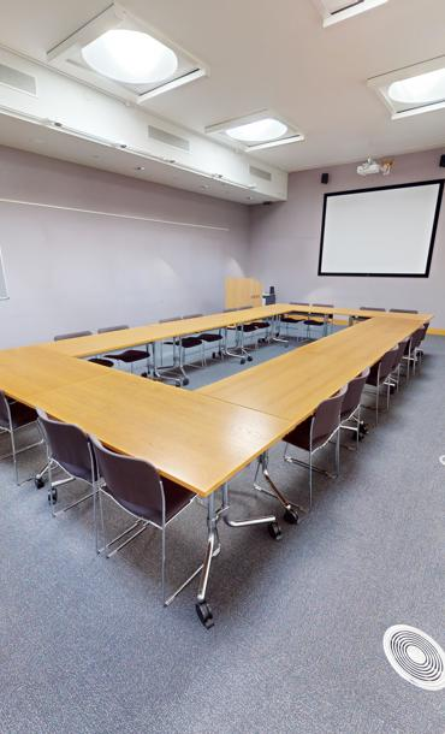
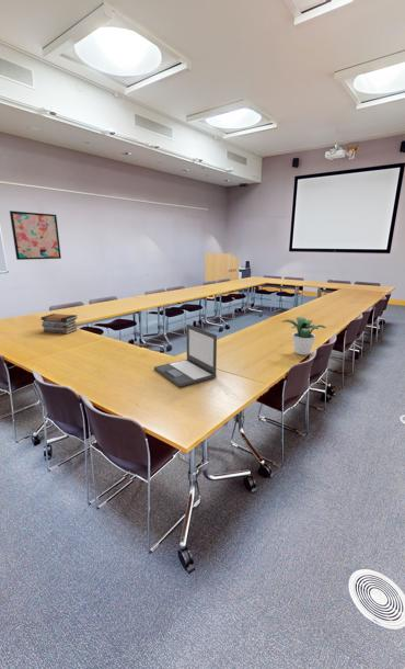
+ wall art (36, 236)
+ laptop (187, 352)
+ book stack (59, 322)
+ potted plant (301, 336)
